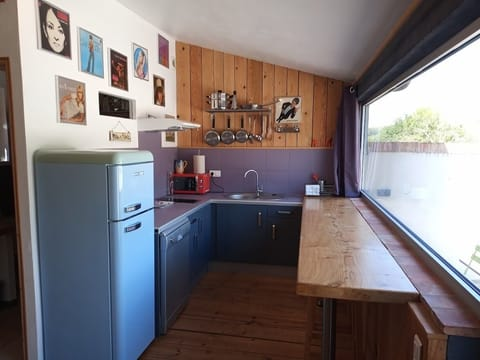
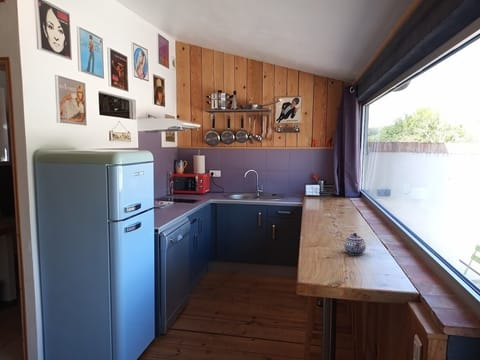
+ teapot (354, 243)
